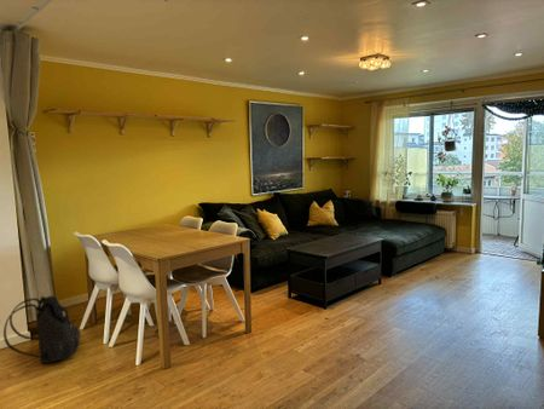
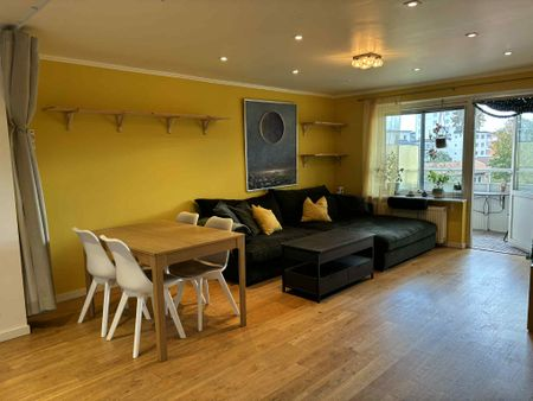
- backpack (44, 326)
